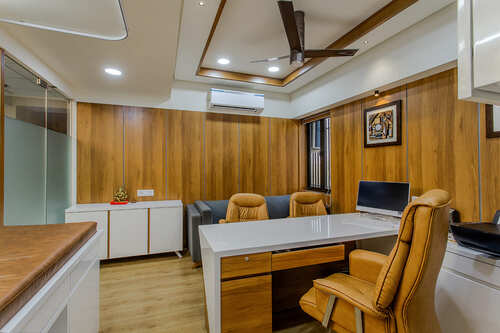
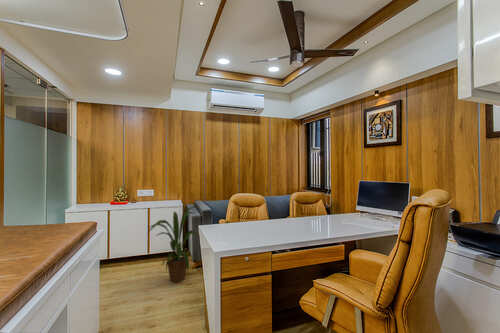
+ house plant (173, 242)
